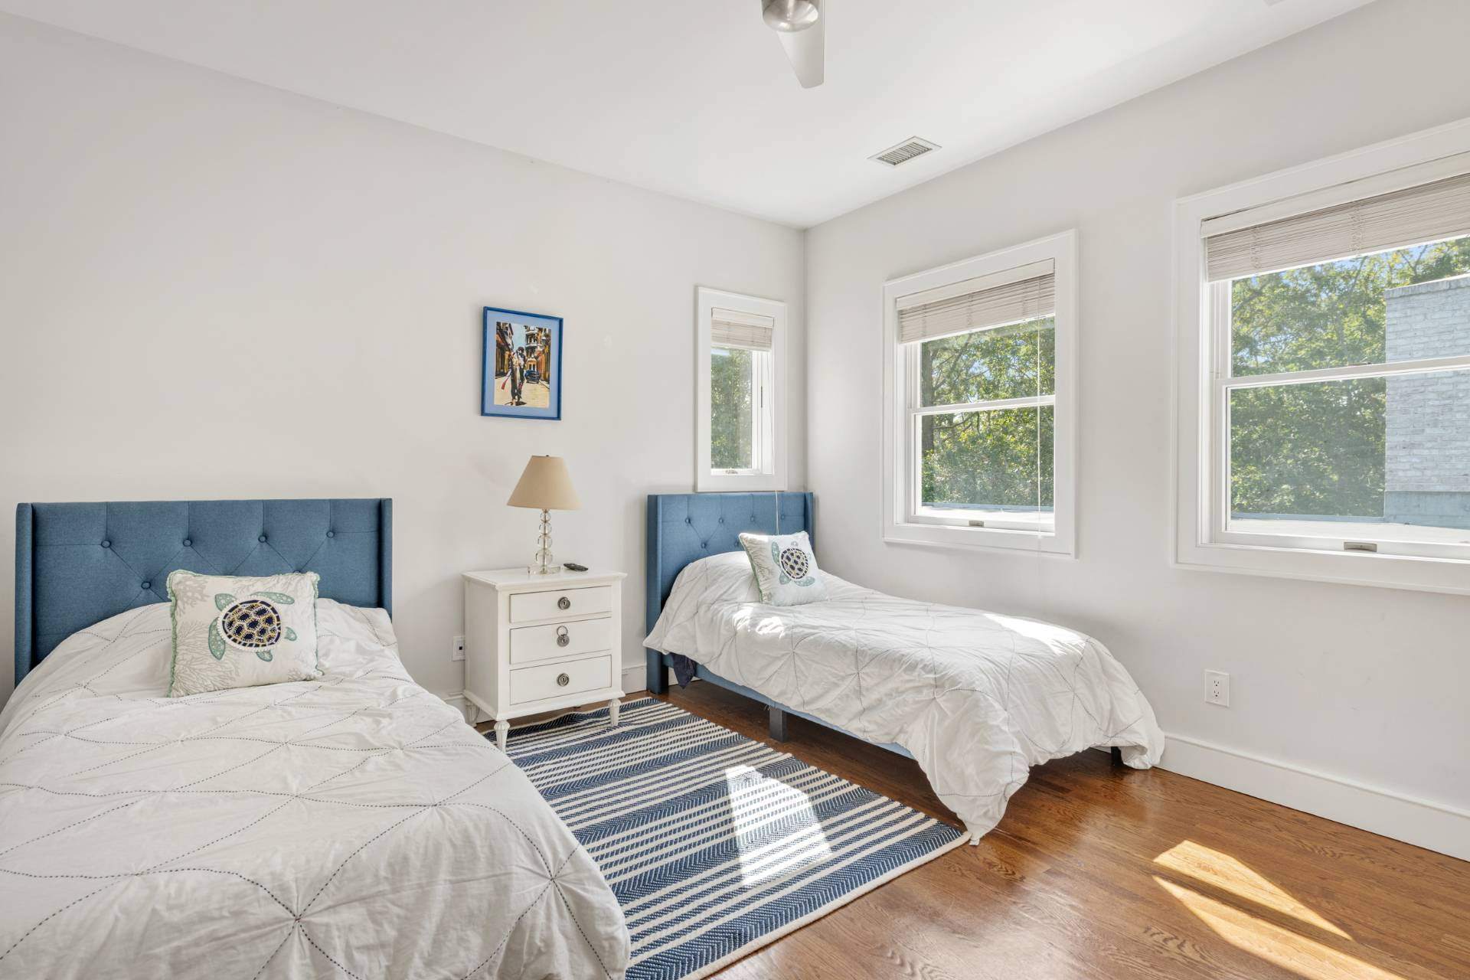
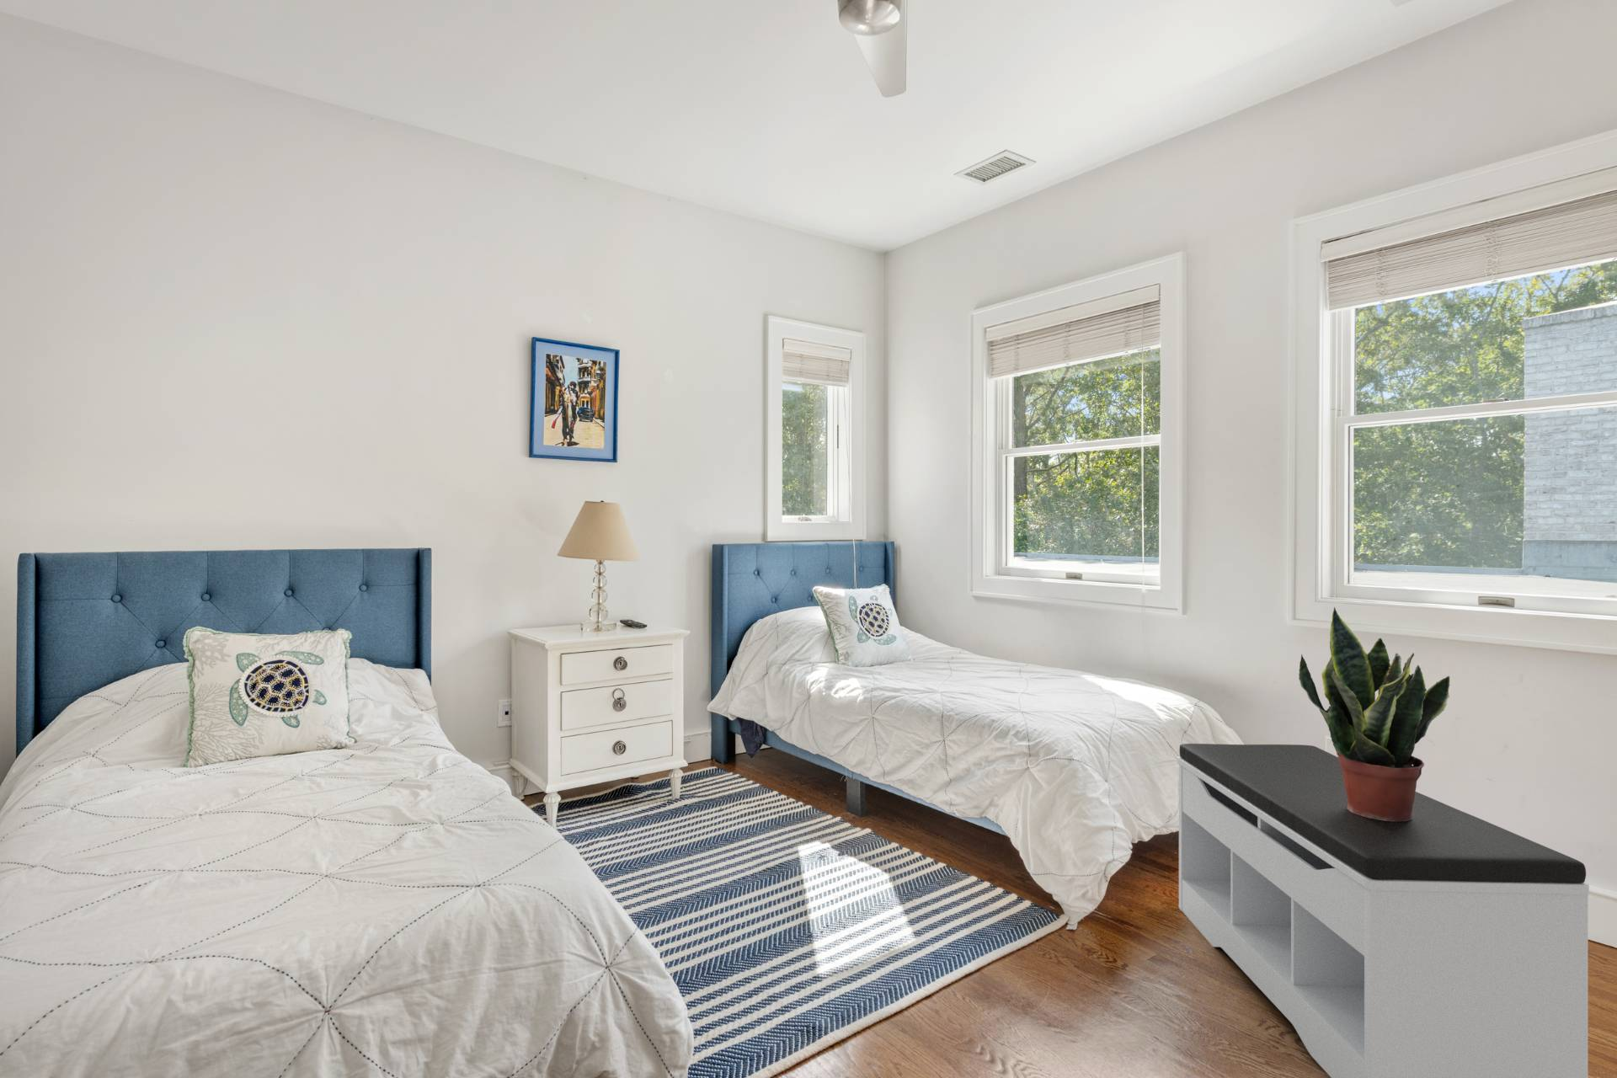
+ potted plant (1390, 711)
+ bench (1335, 892)
